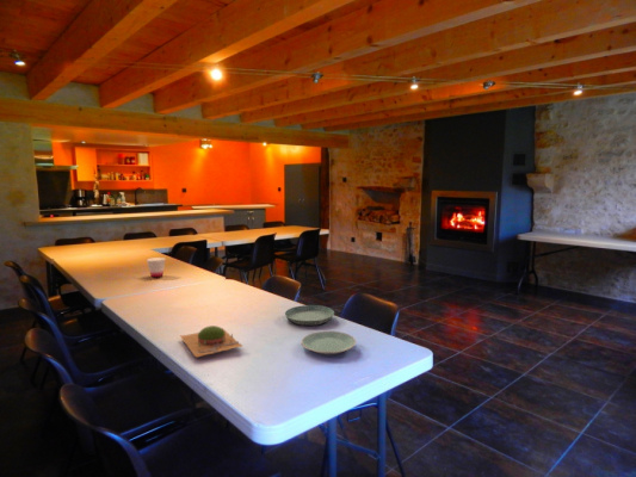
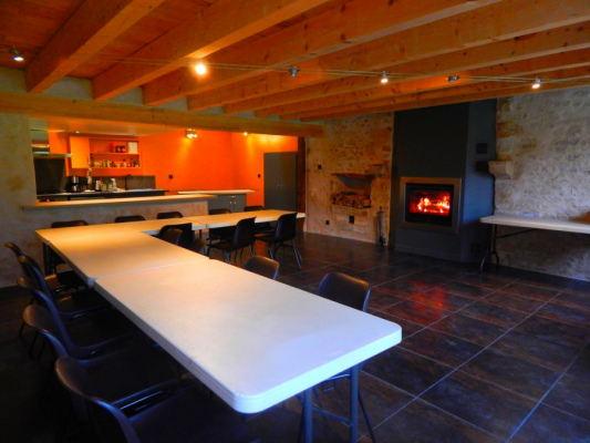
- cup (156, 267)
- saucer (309, 315)
- plate (328, 343)
- plant (210, 336)
